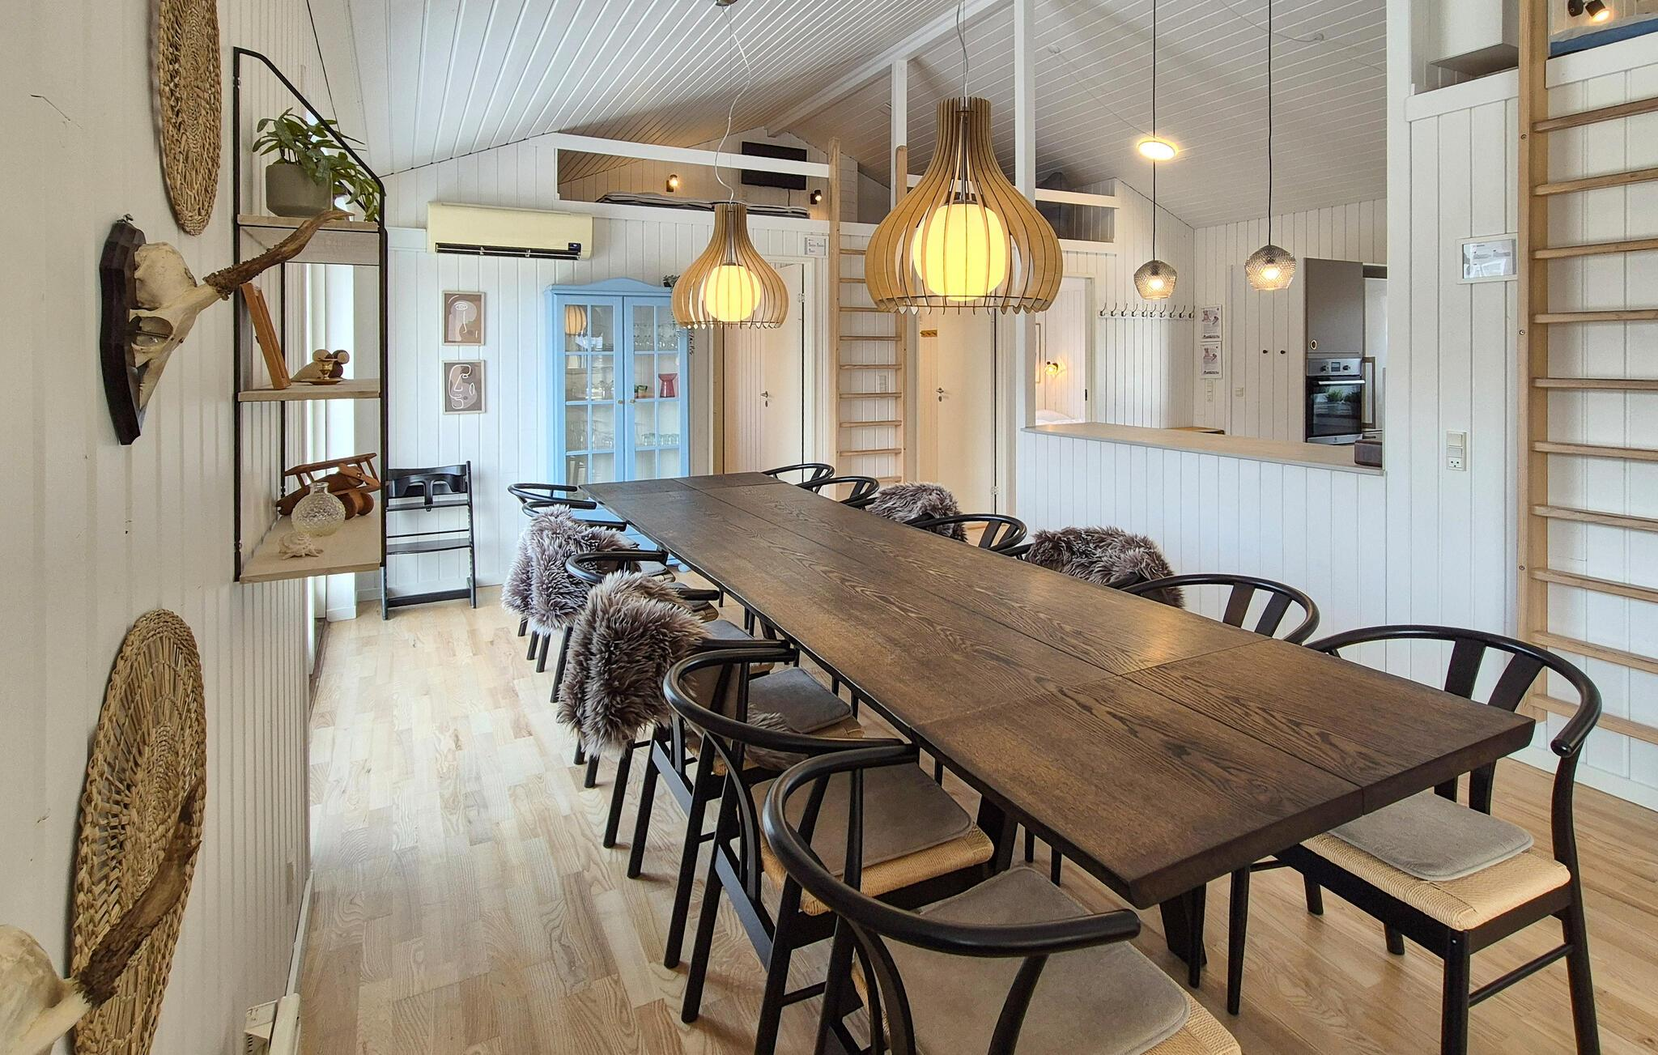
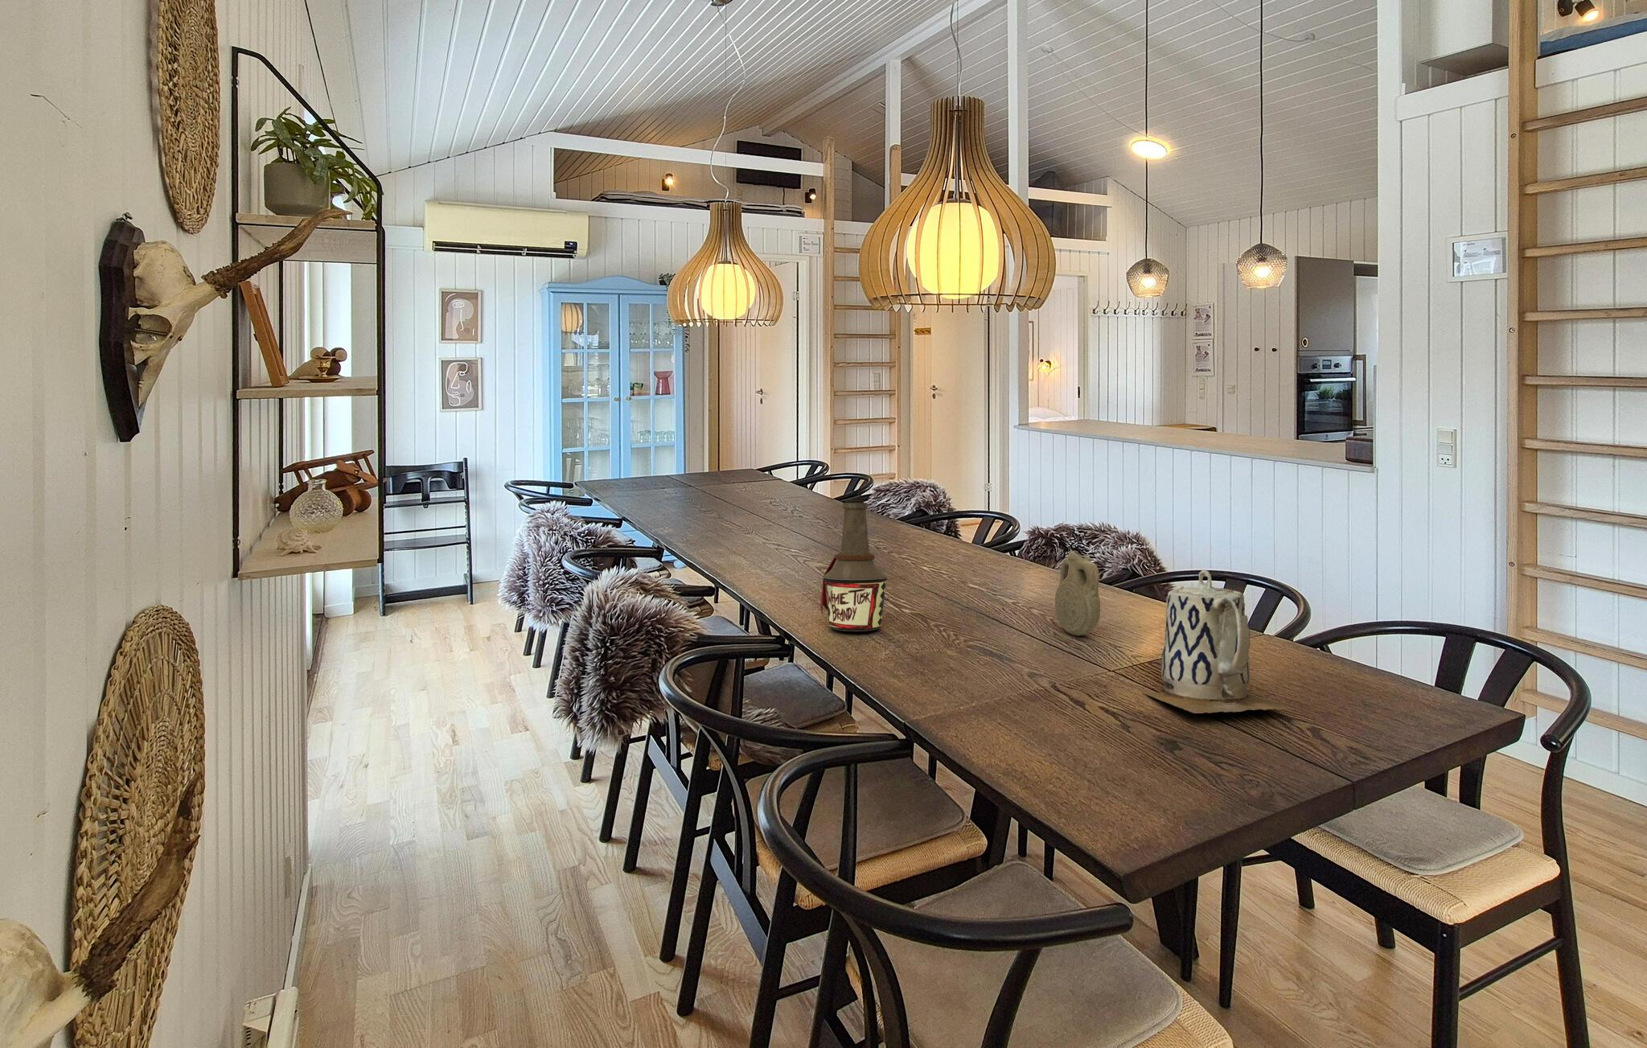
+ pilgrim flask (1077, 593)
+ teapot (1200, 633)
+ bottle (851, 564)
